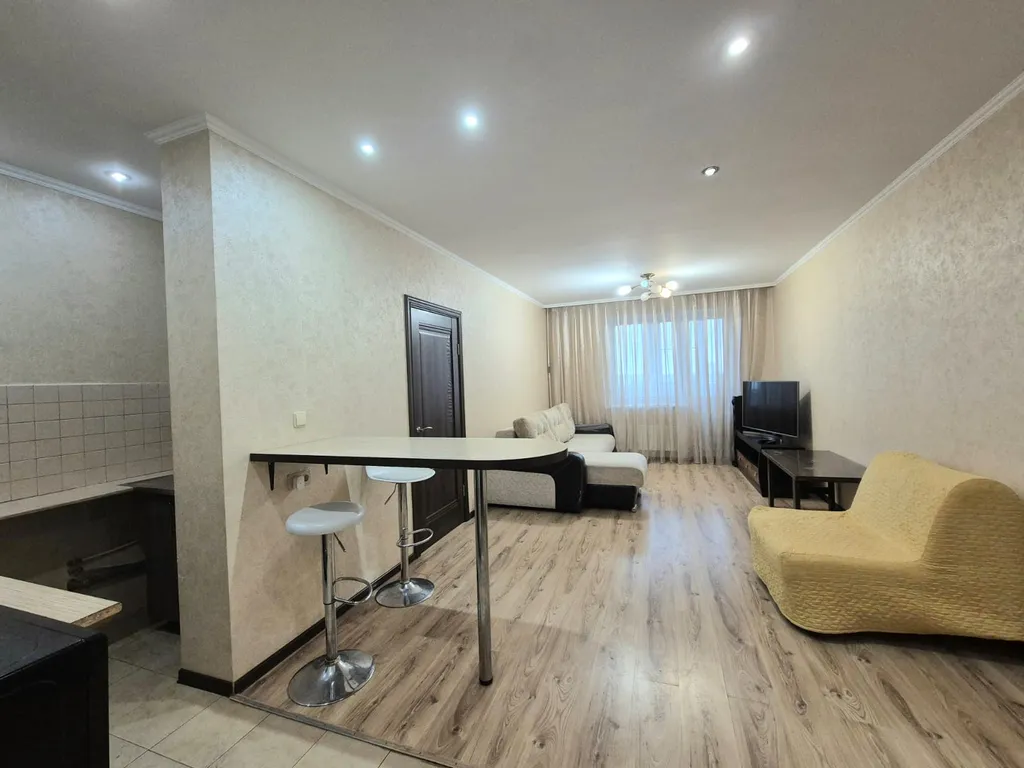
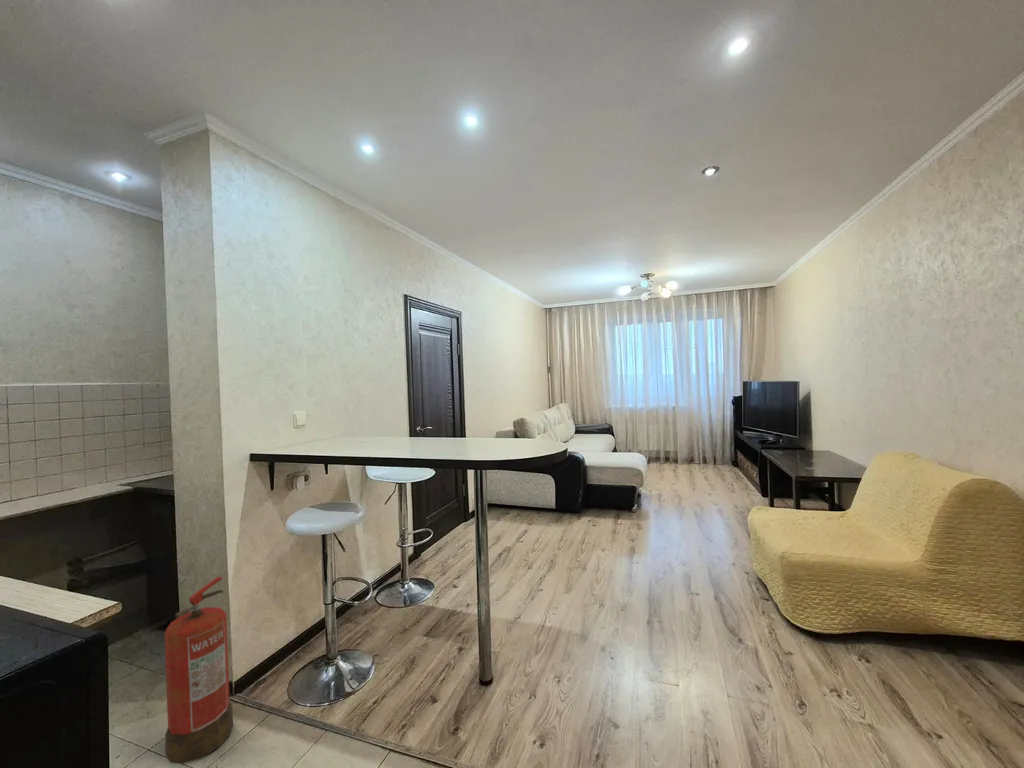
+ fire extinguisher (198, 664)
